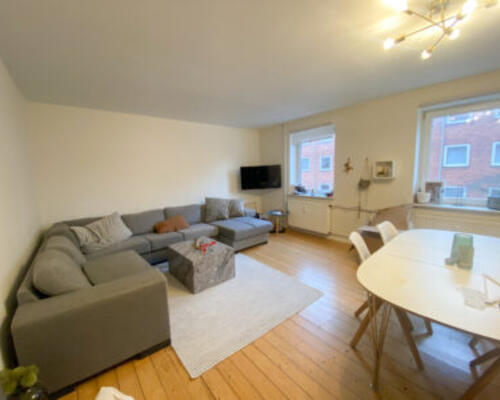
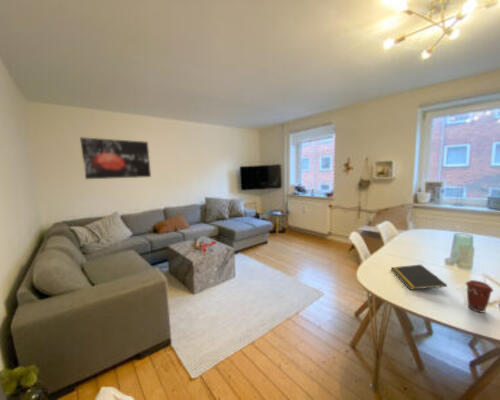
+ wall art (118, 159)
+ coffee cup (477, 296)
+ notepad (415, 276)
